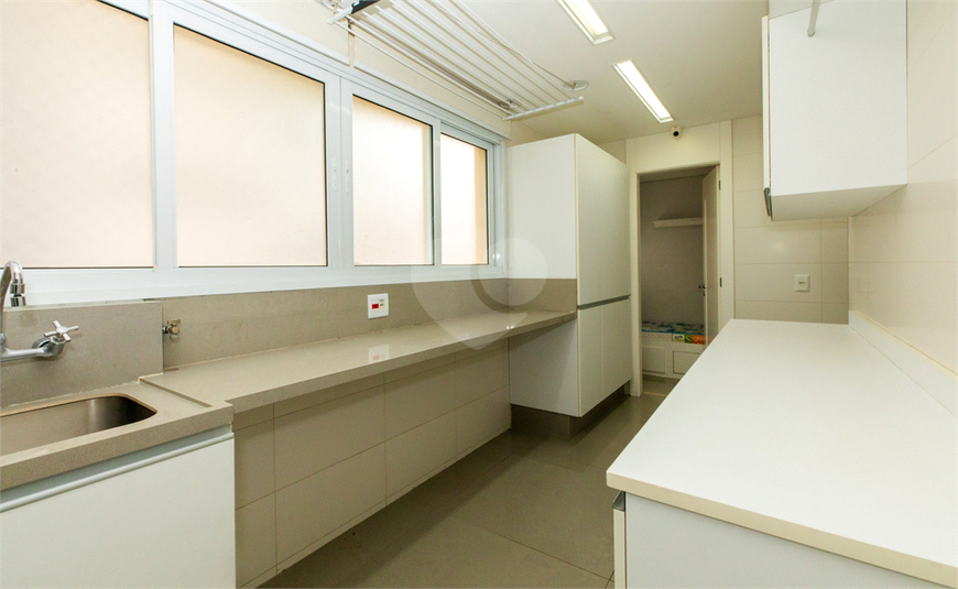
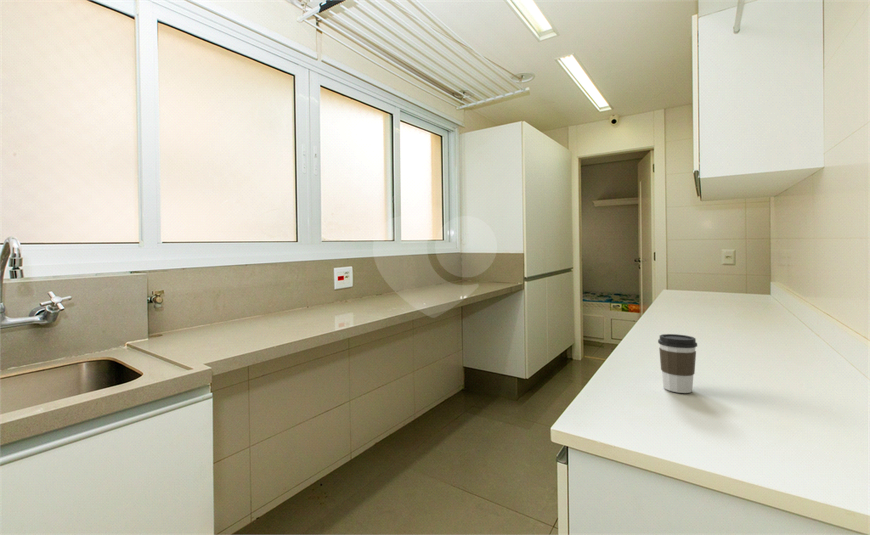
+ coffee cup (677, 362)
